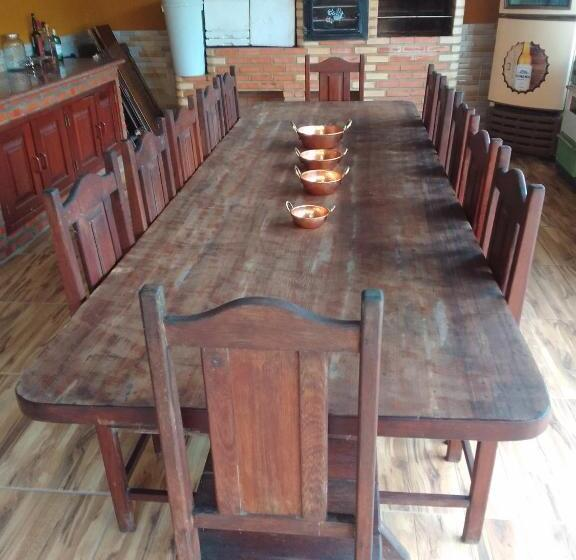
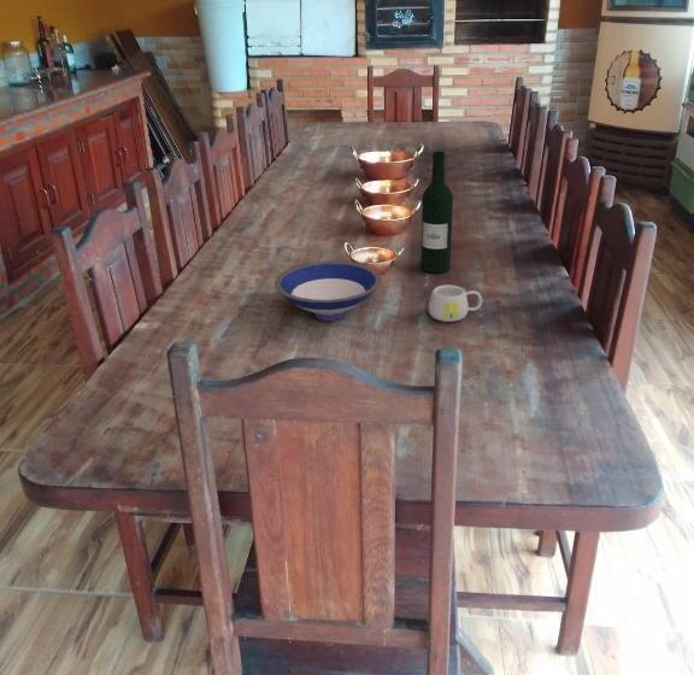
+ mug (454, 303)
+ bowl (328, 297)
+ wine bottle (436, 212)
